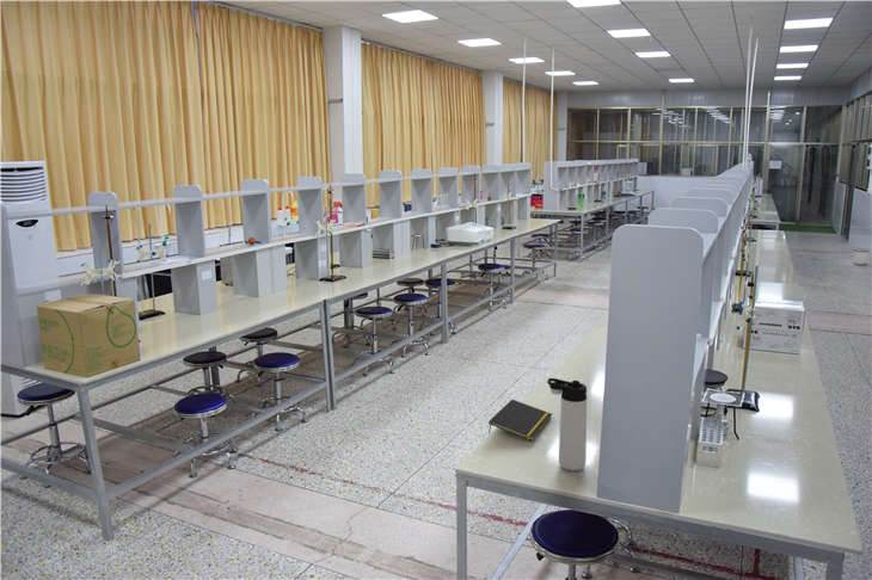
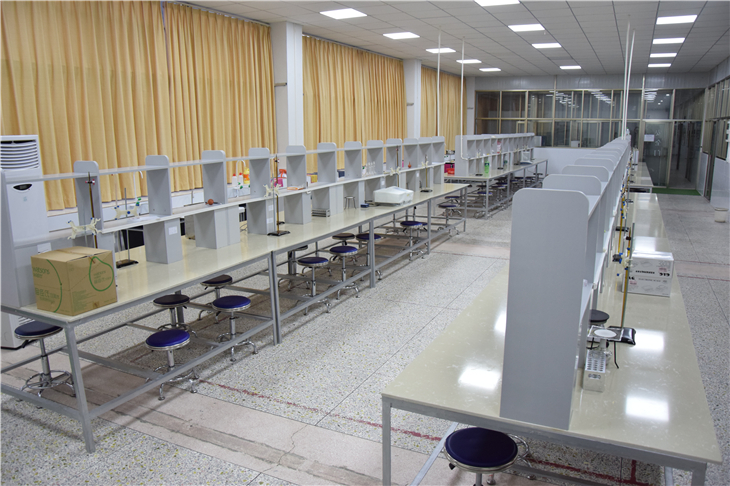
- notepad (521, 418)
- thermos bottle (566, 422)
